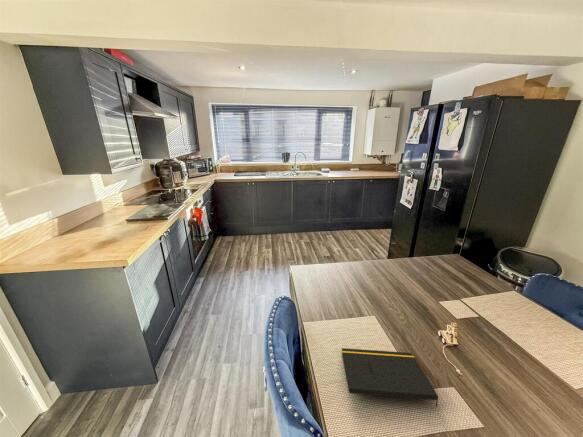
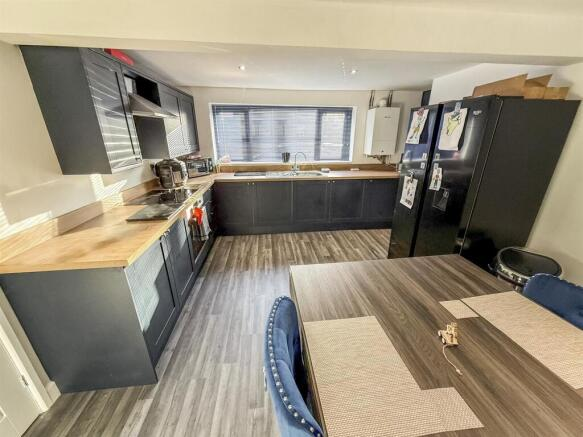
- notepad (383, 371)
